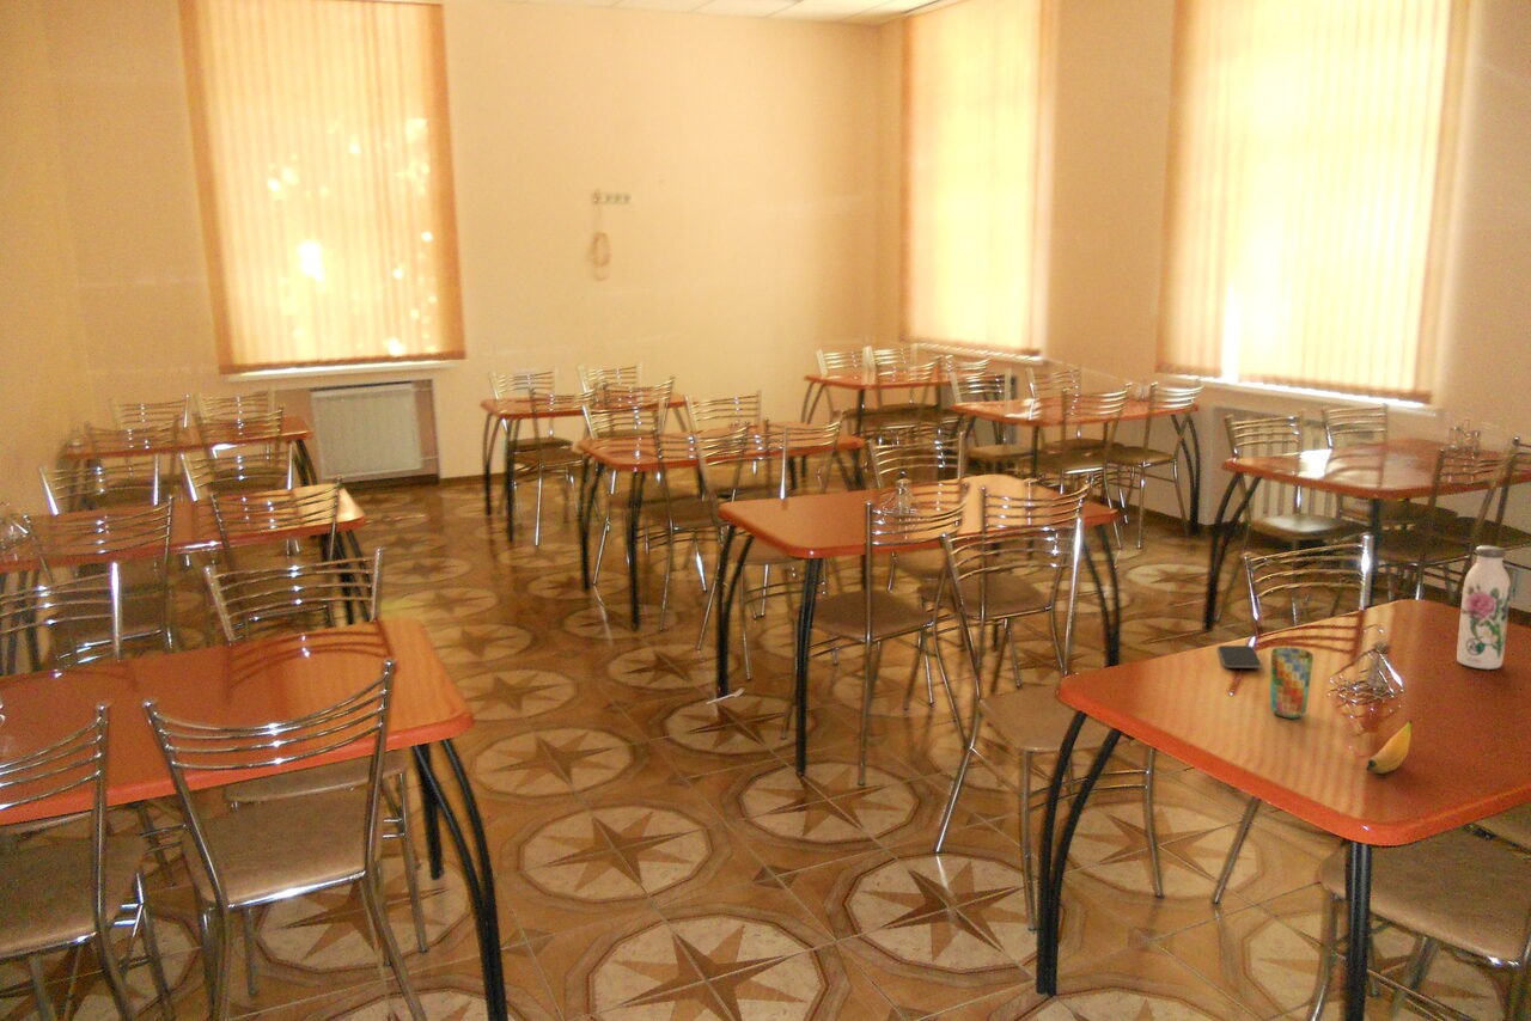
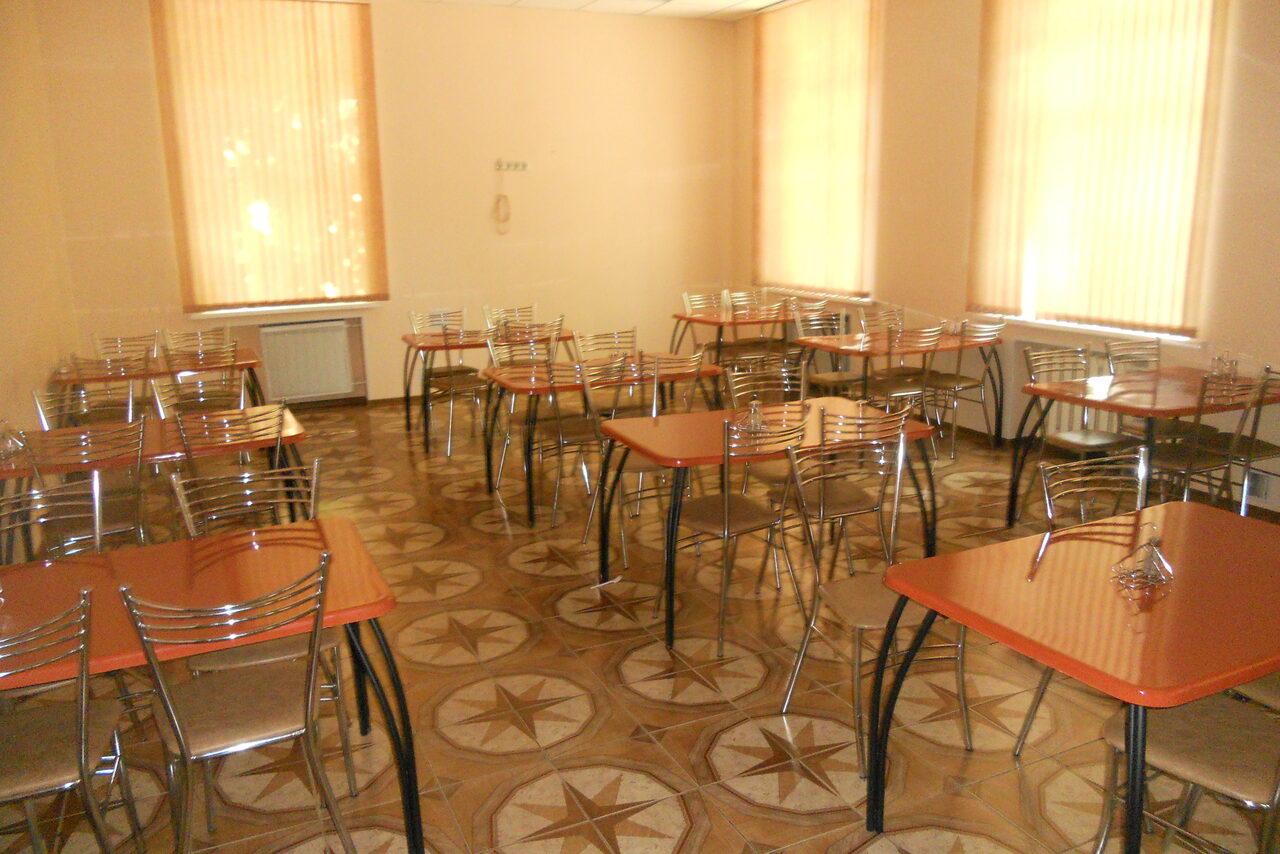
- smartphone (1238, 656)
- banana (1390, 750)
- water bottle (1484, 605)
- cup (1289, 683)
